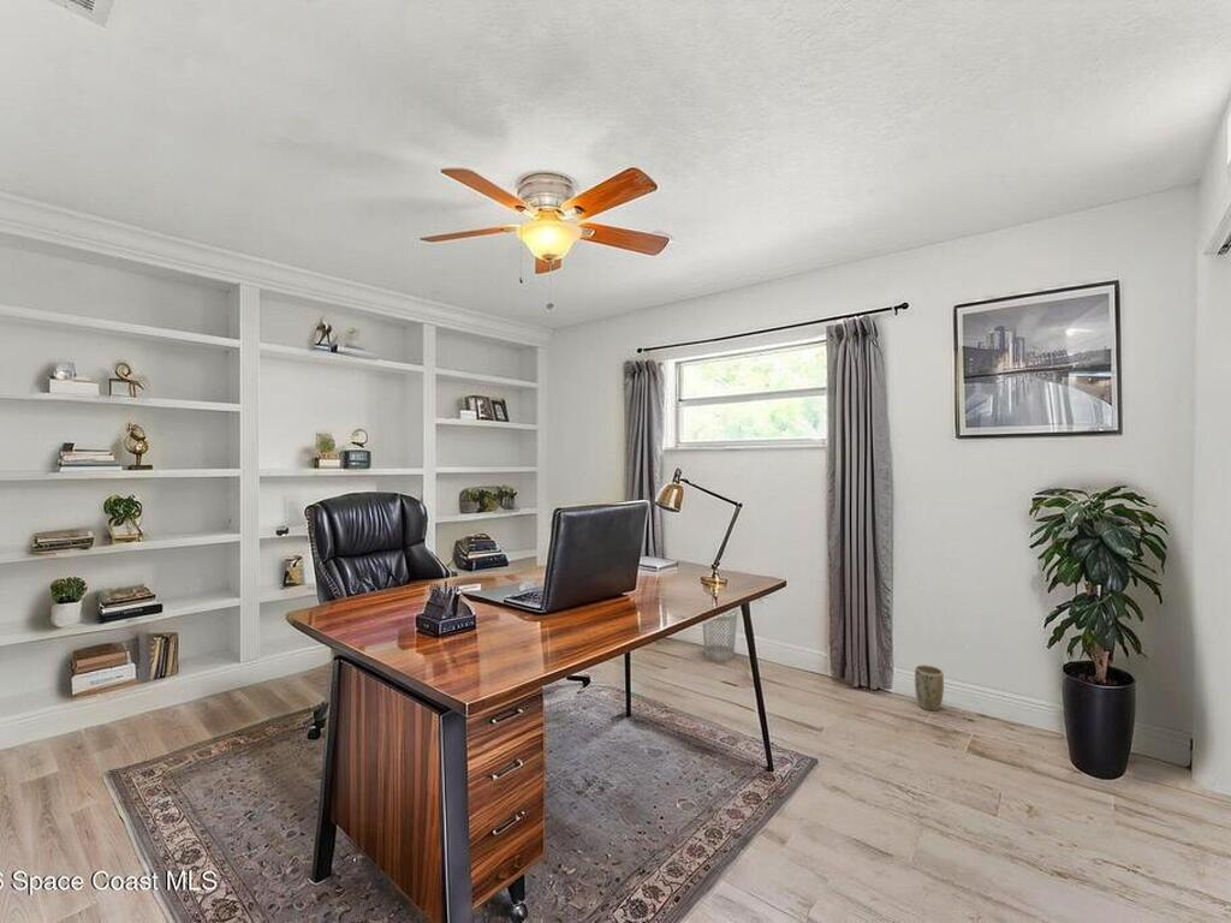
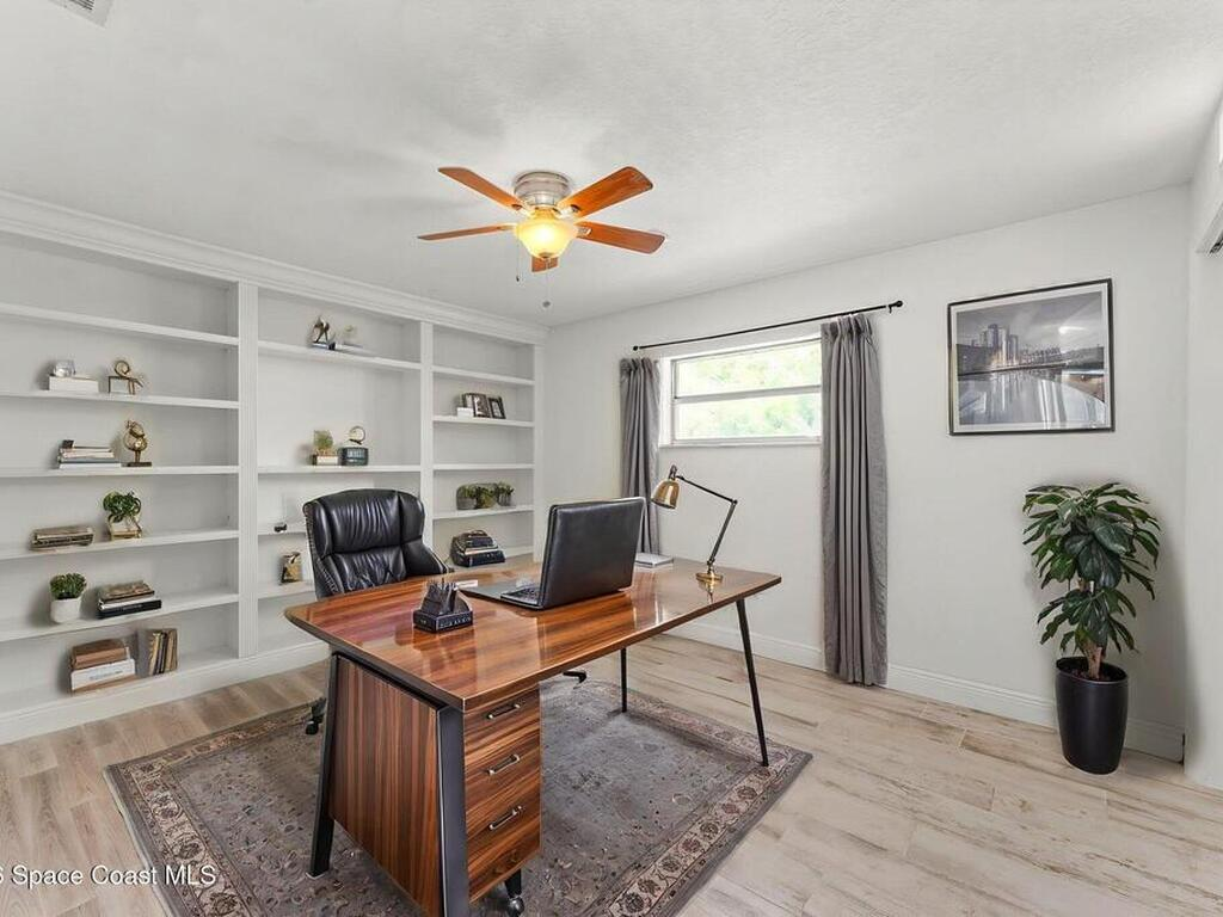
- plant pot (928, 687)
- wastebasket (719, 633)
